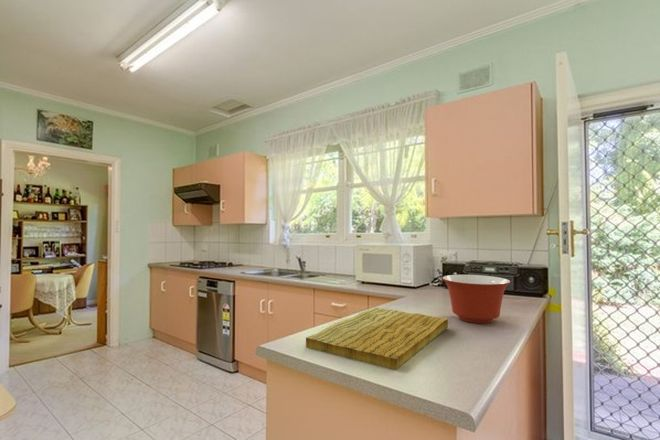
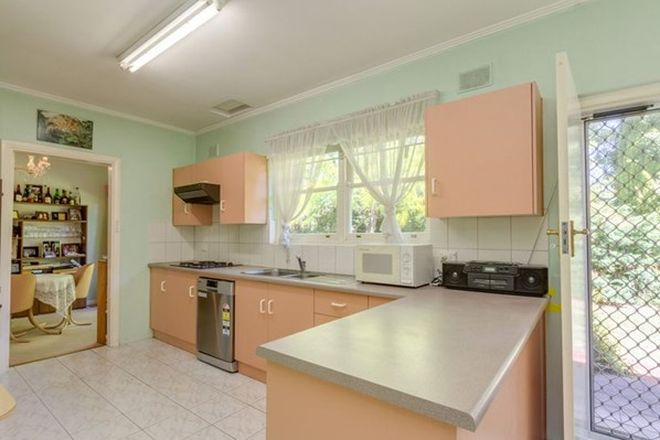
- cutting board (383, 330)
- mixing bowl (475, 298)
